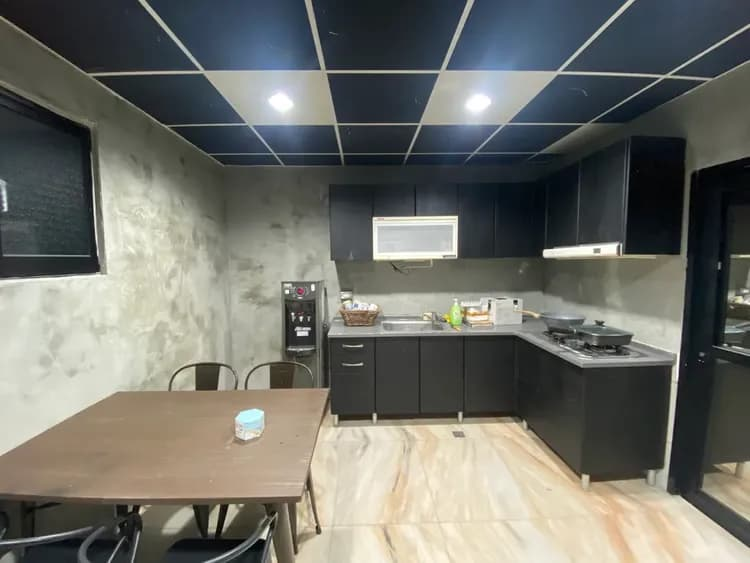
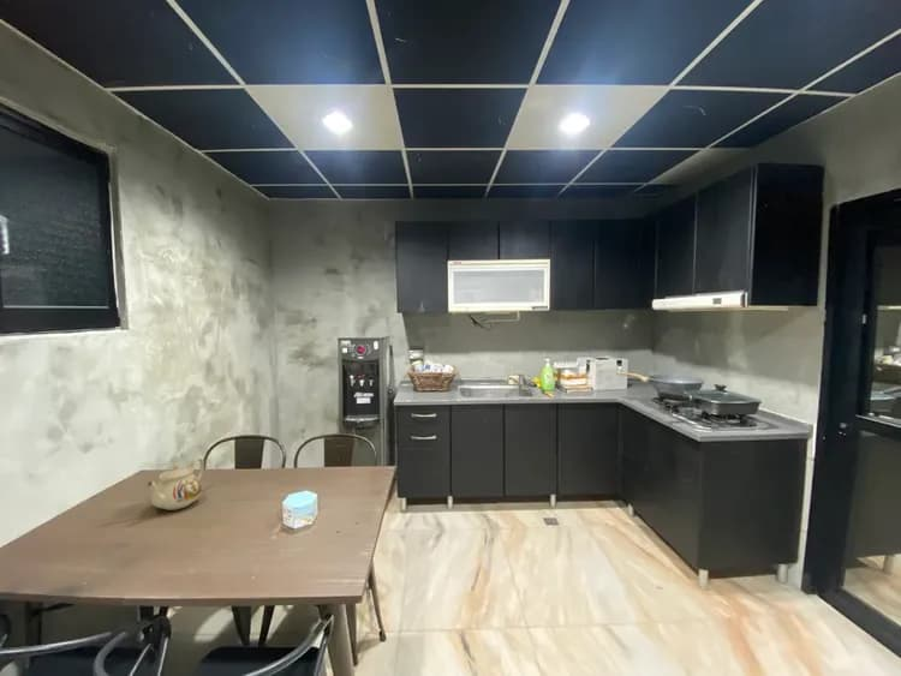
+ teapot (177, 483)
